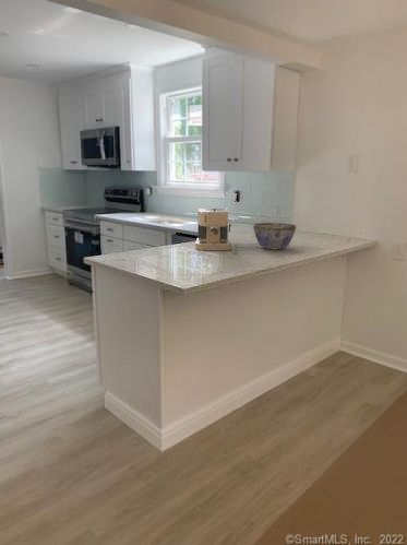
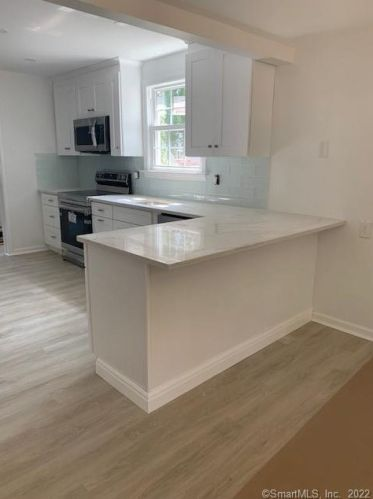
- bowl (274, 236)
- coffee maker (213, 227)
